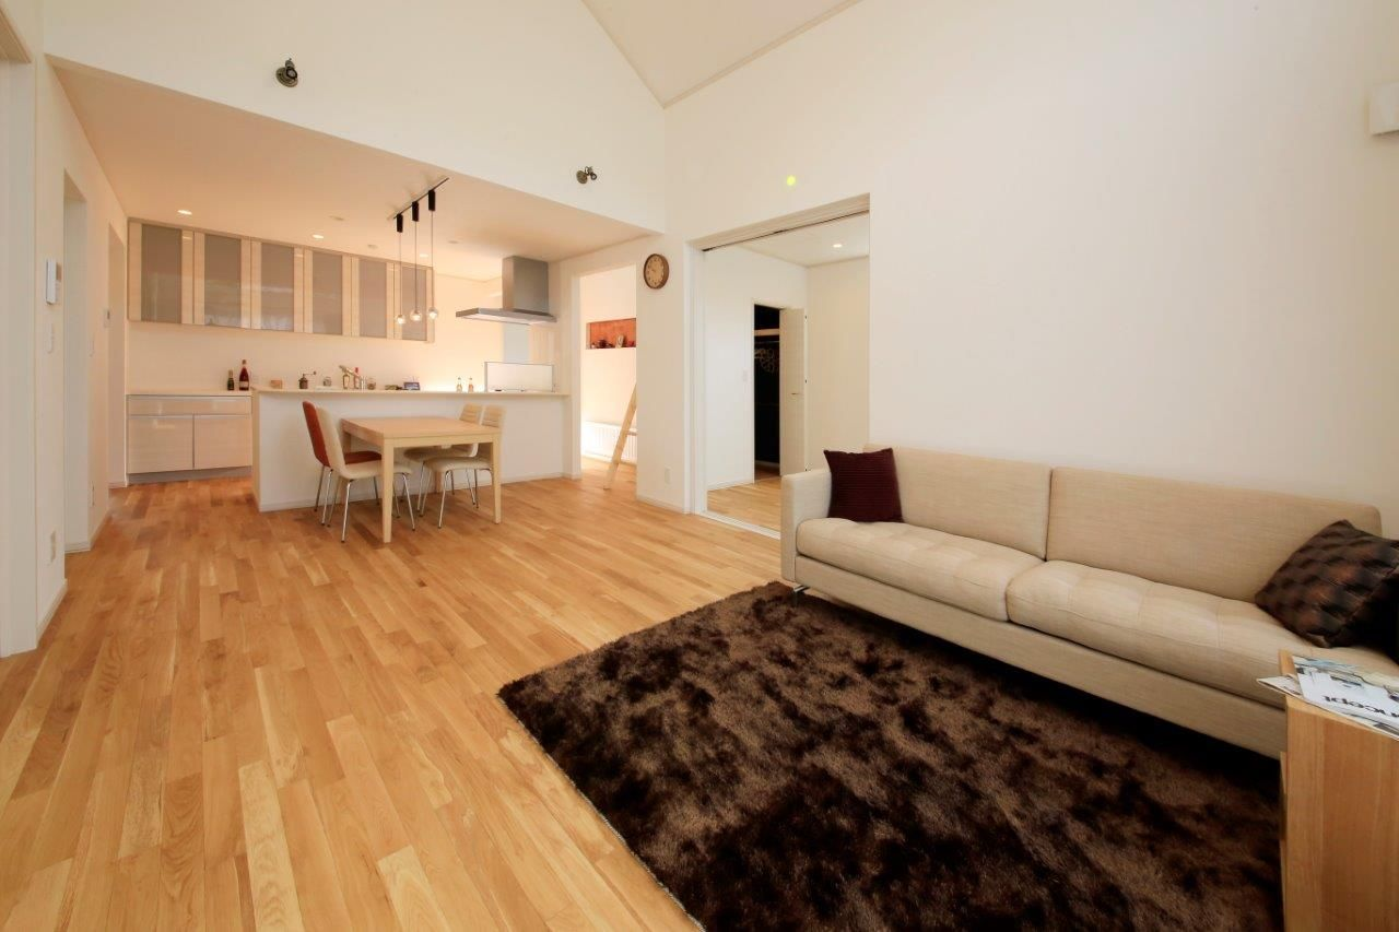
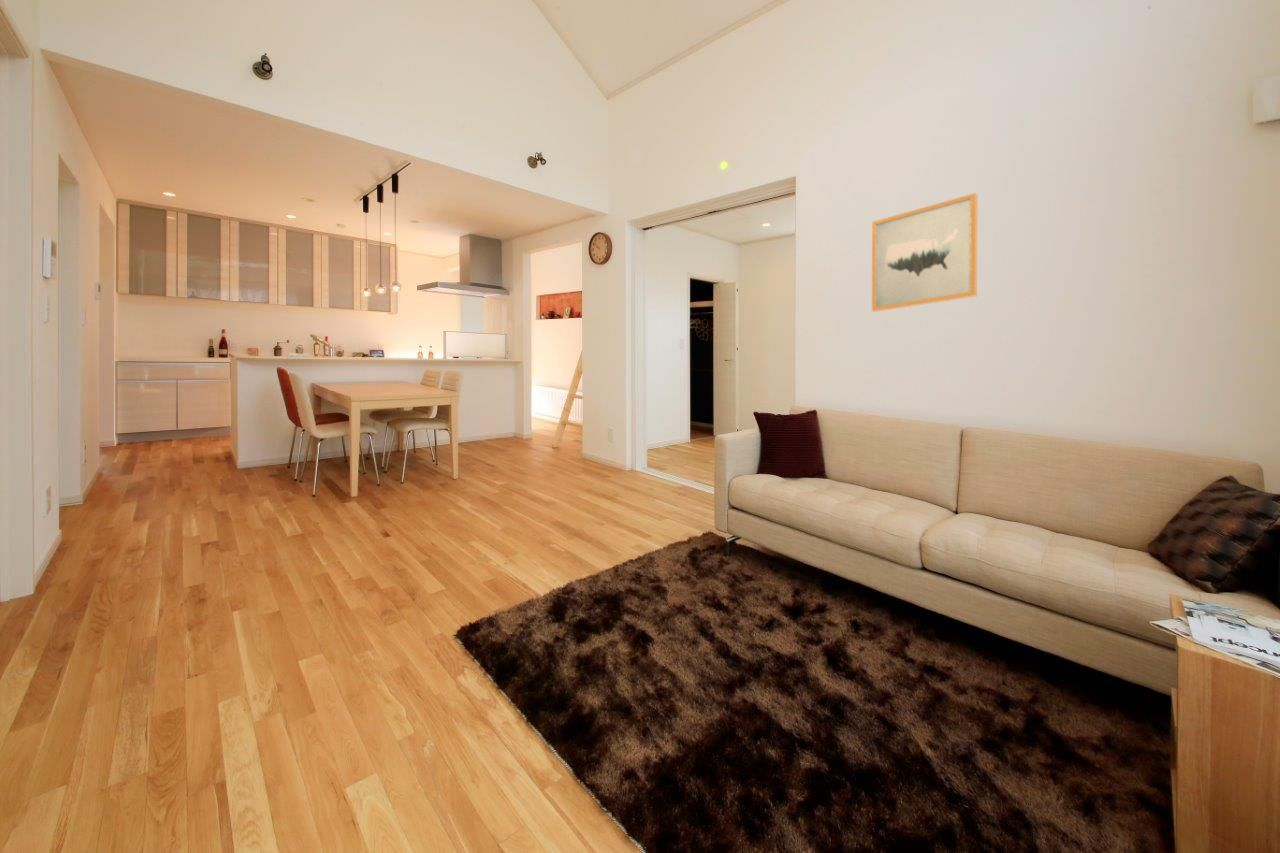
+ wall art (921, 256)
